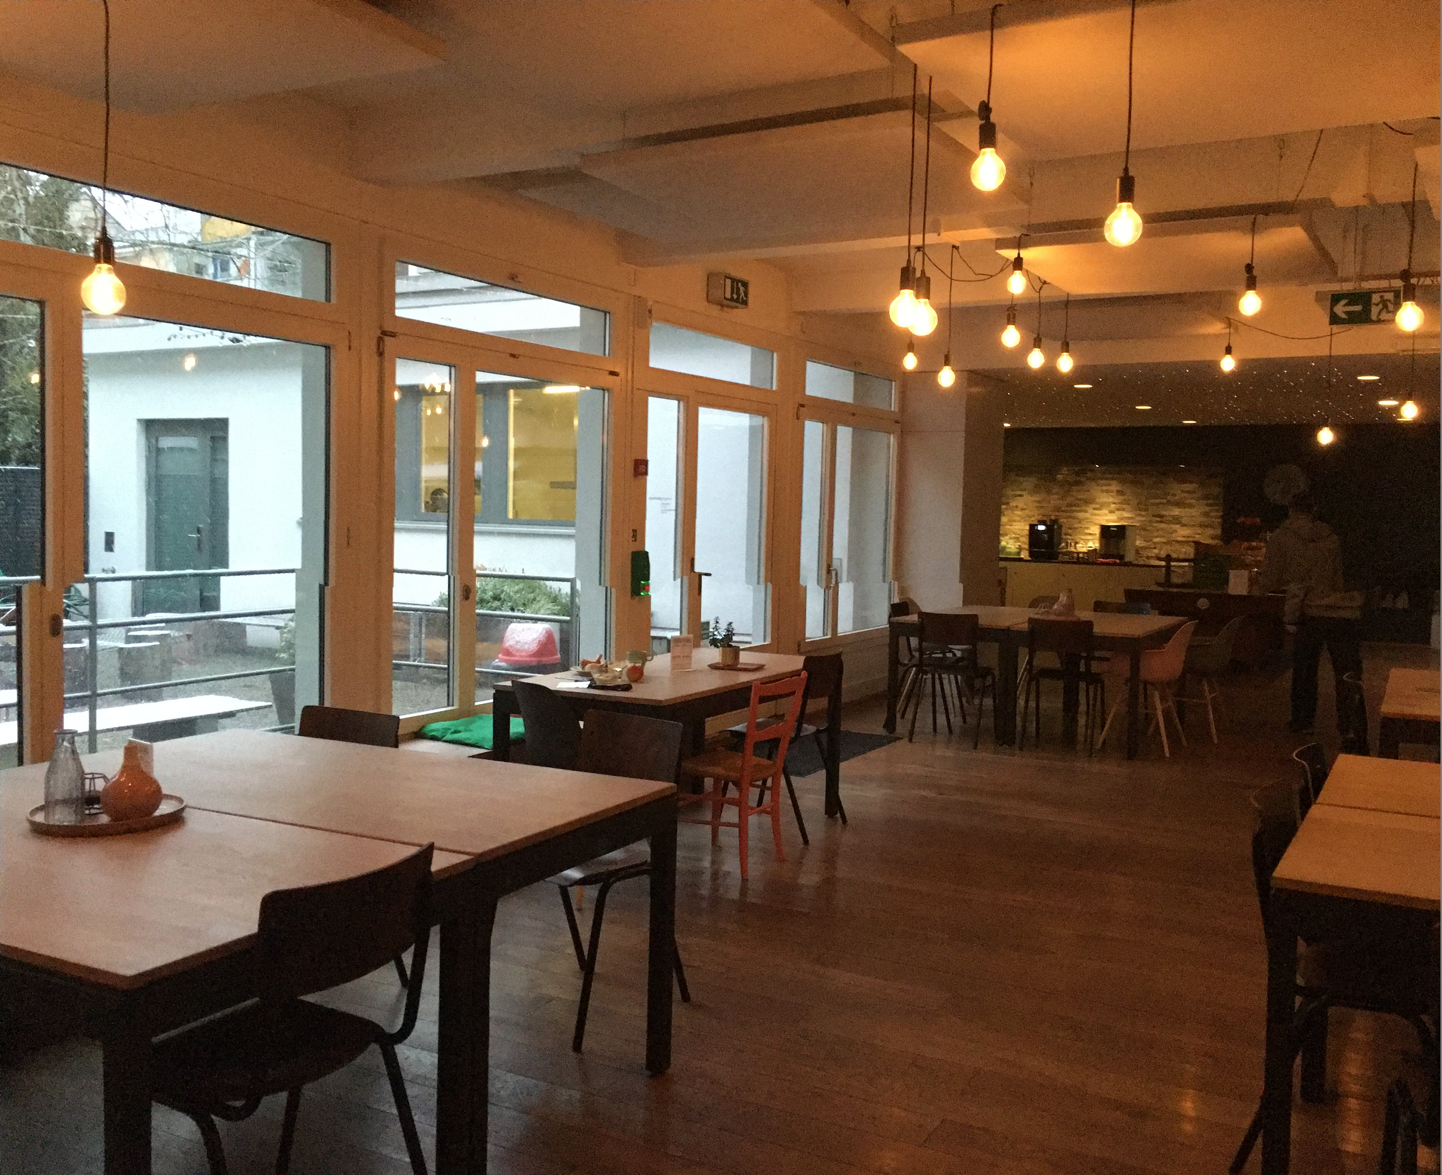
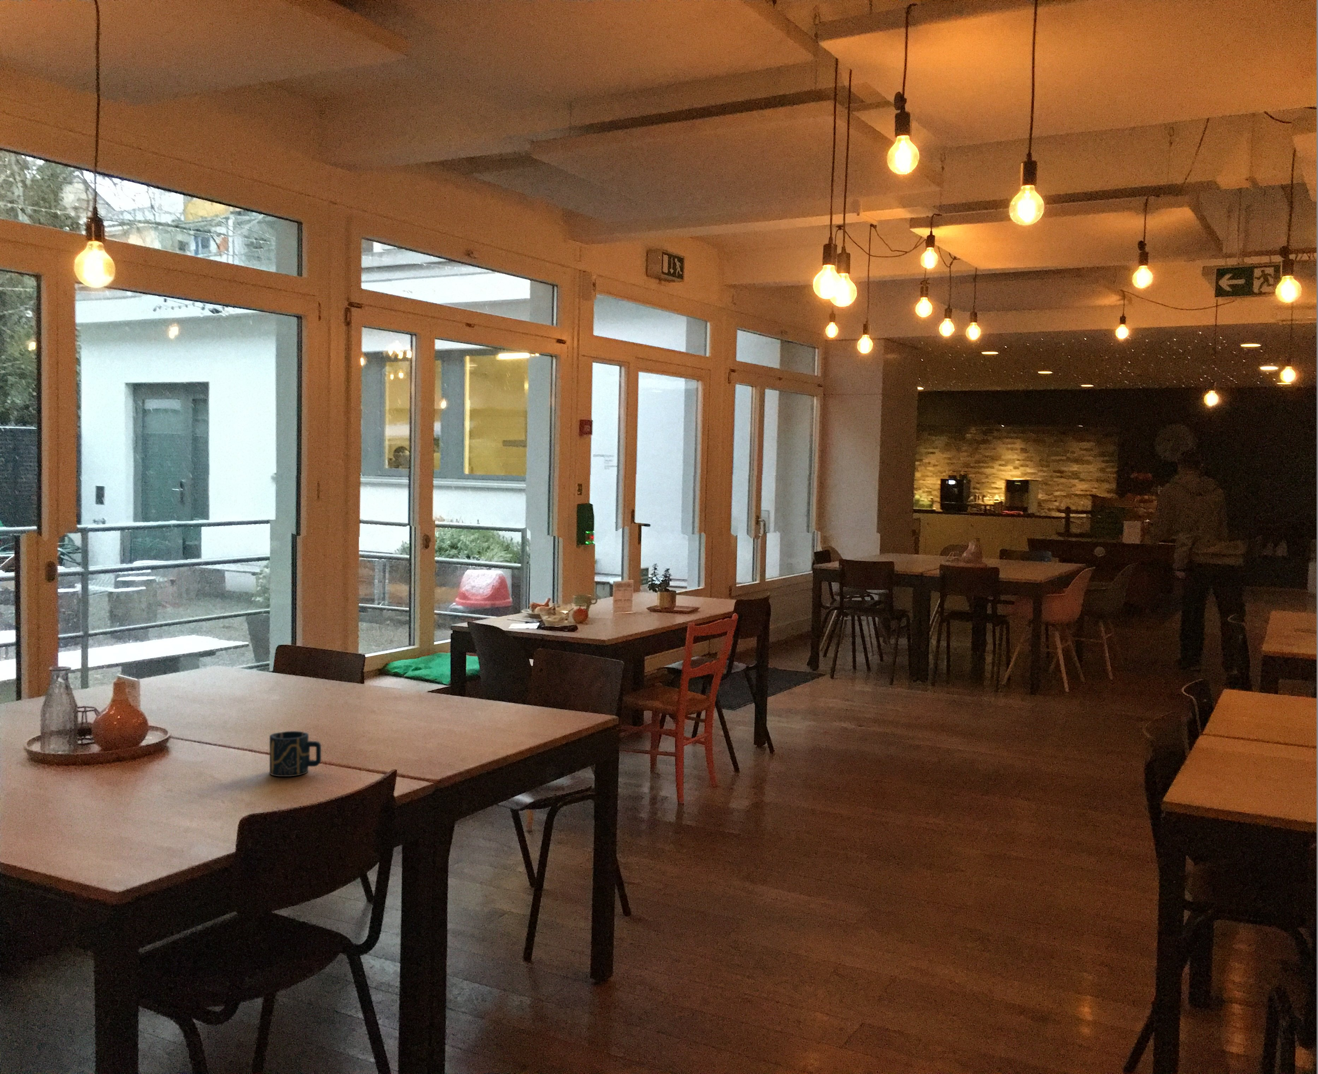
+ cup (296, 753)
